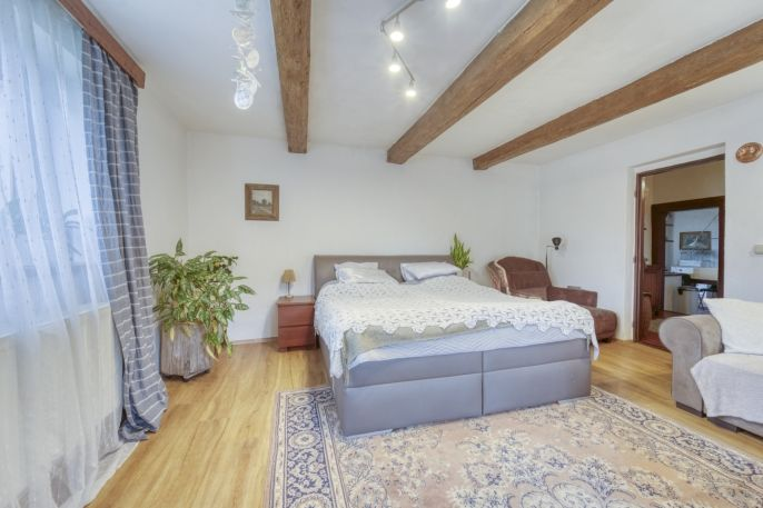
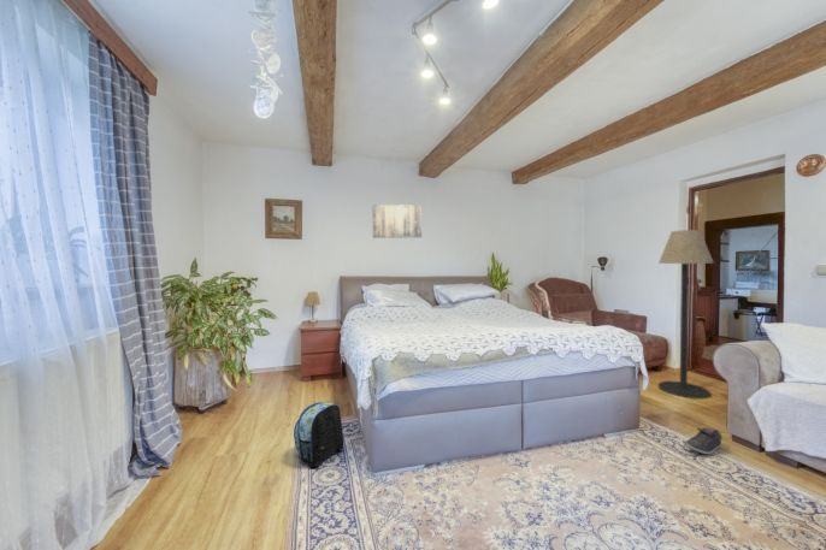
+ floor lamp (684, 311)
+ shoe (703, 439)
+ backpack (317, 428)
+ wall art (397, 221)
